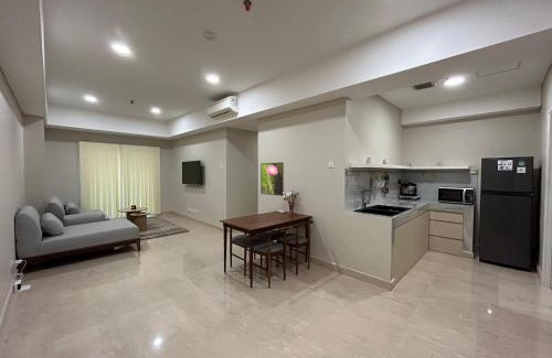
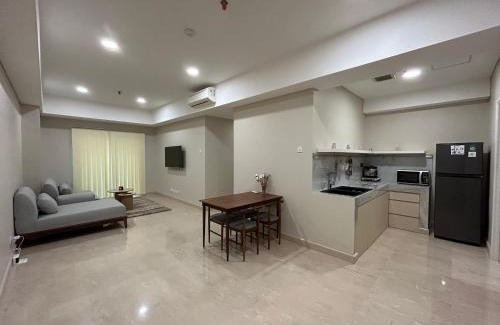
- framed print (272, 178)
